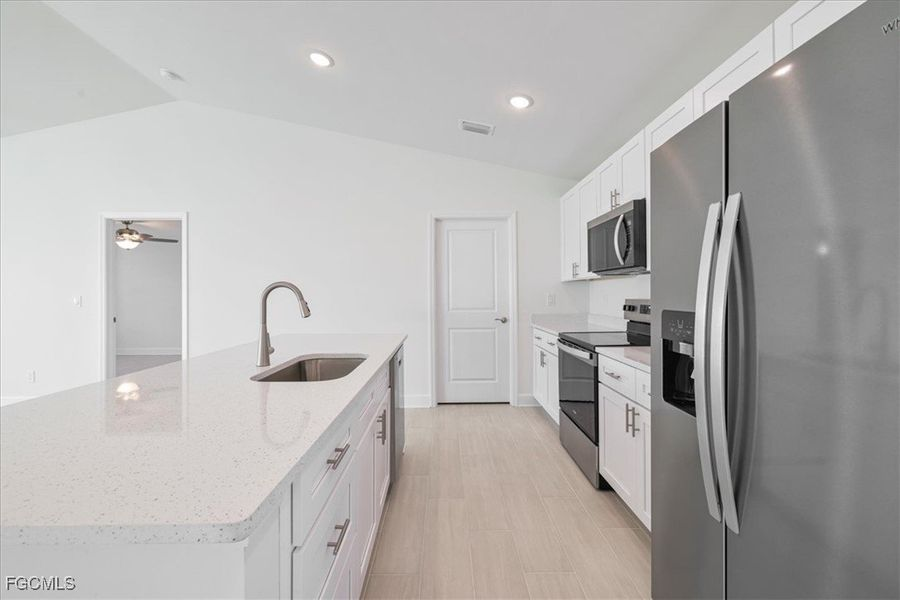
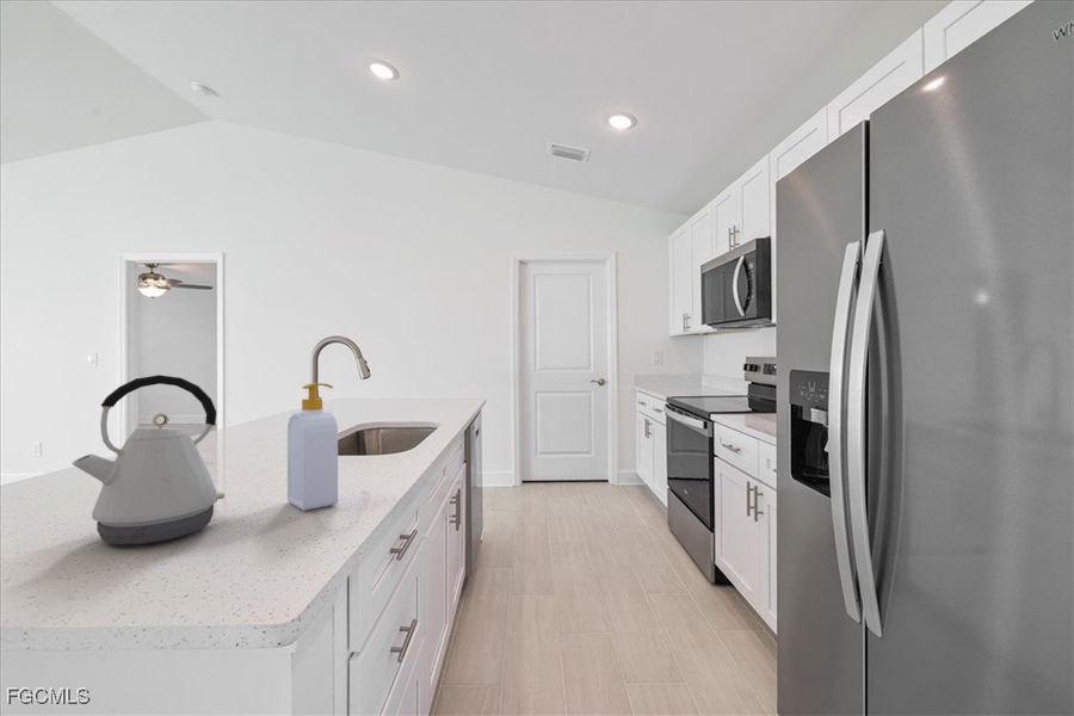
+ kettle (154, 453)
+ soap bottle (314, 443)
